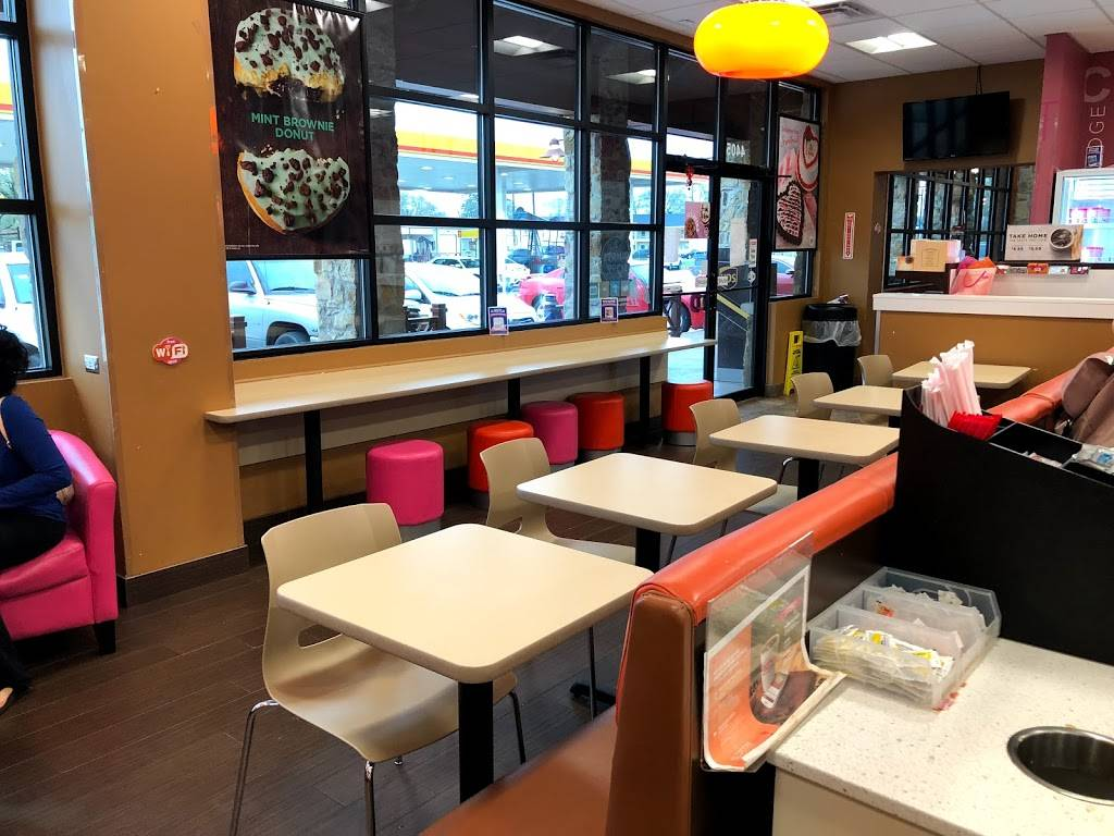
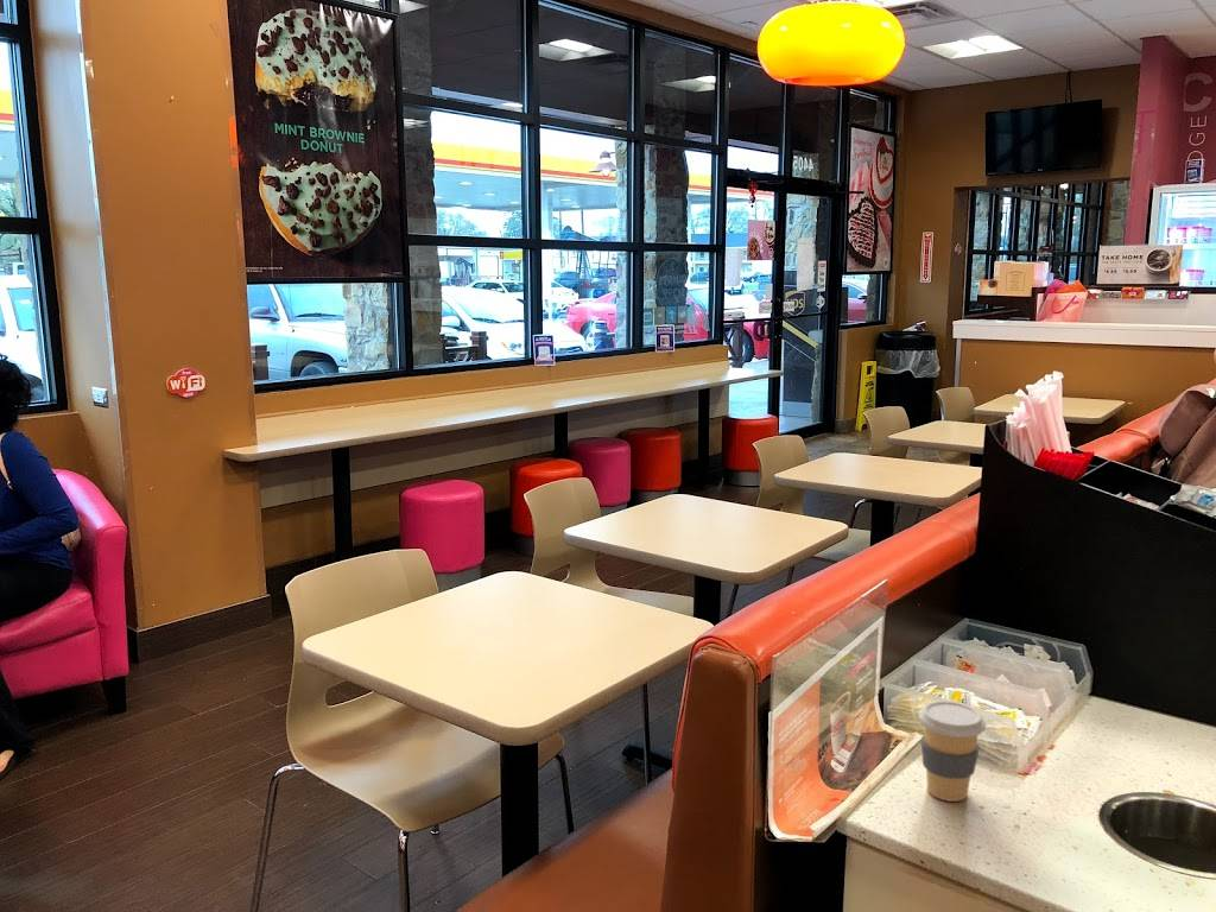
+ coffee cup (949, 752)
